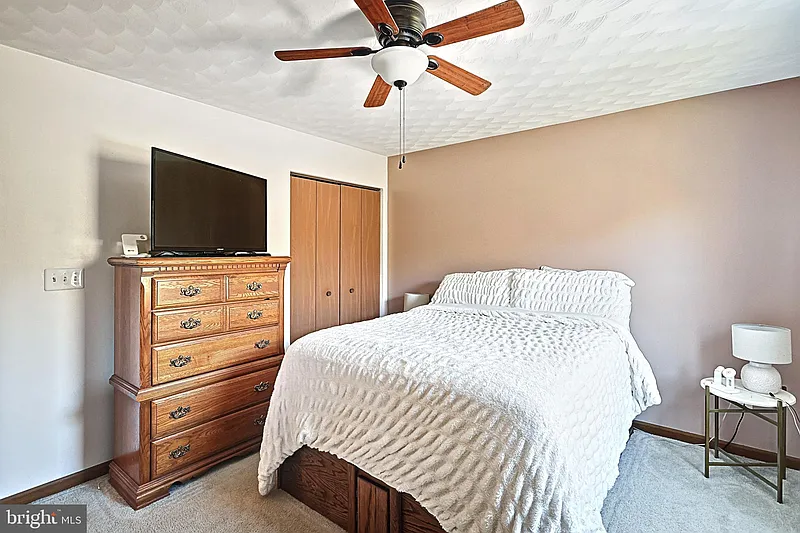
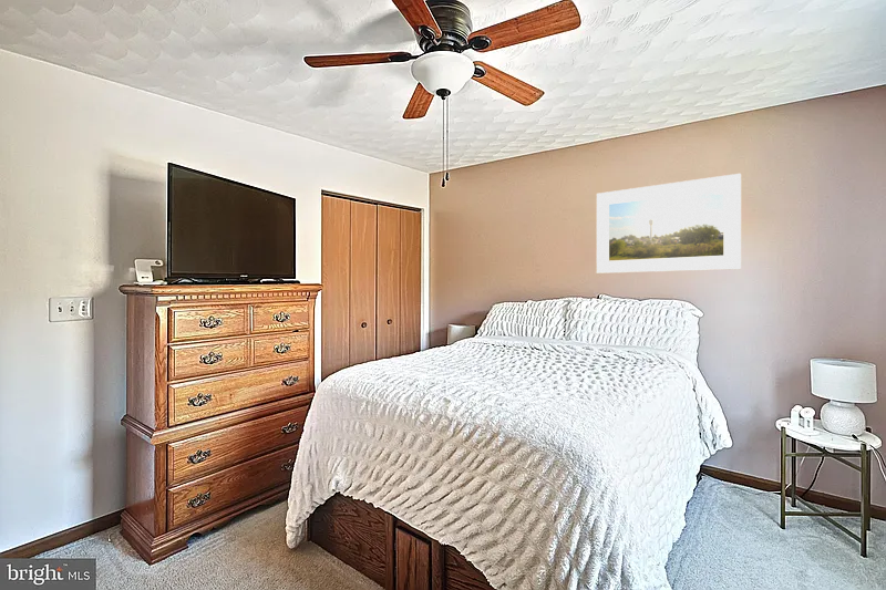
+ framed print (662, 228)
